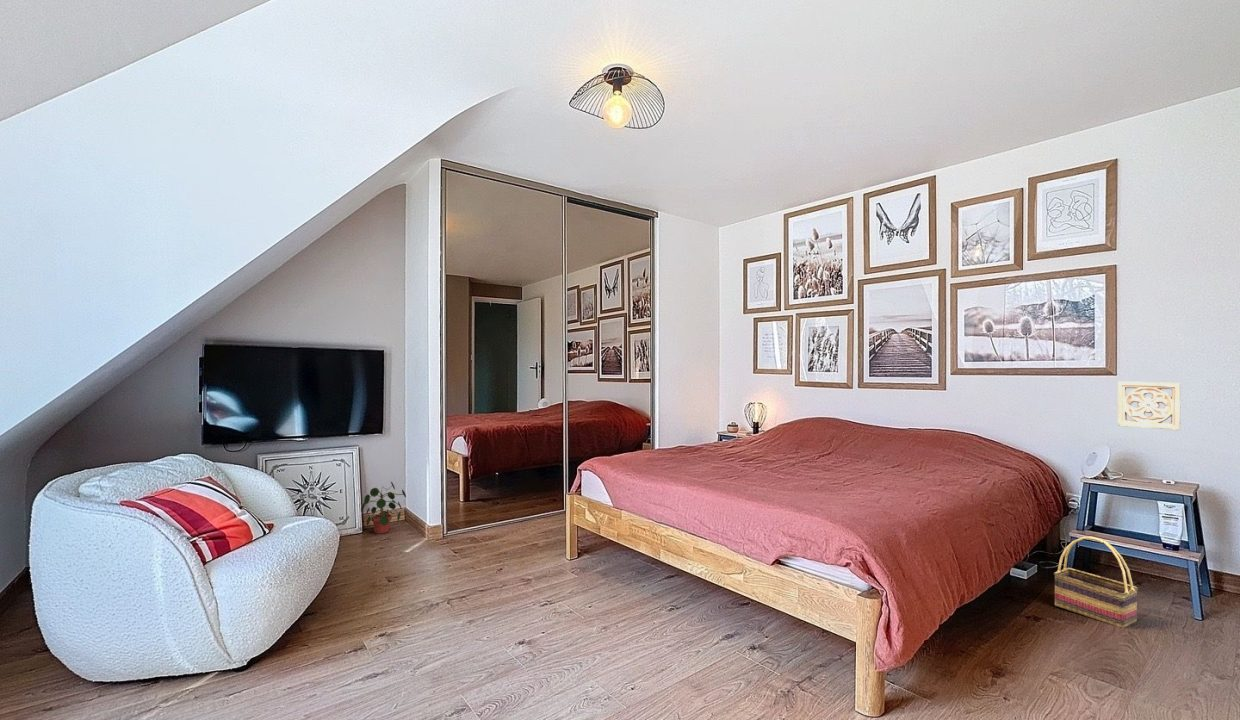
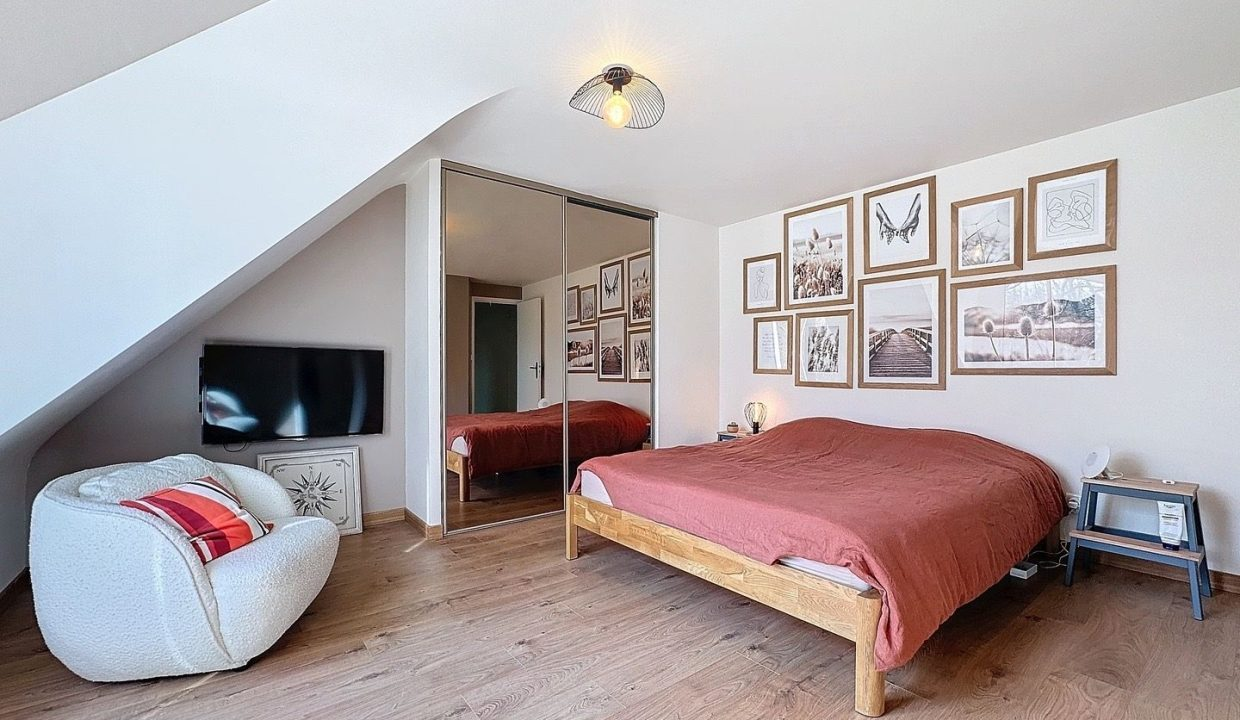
- wall ornament (1147, 404)
- potted plant (384, 505)
- basket (1094, 575)
